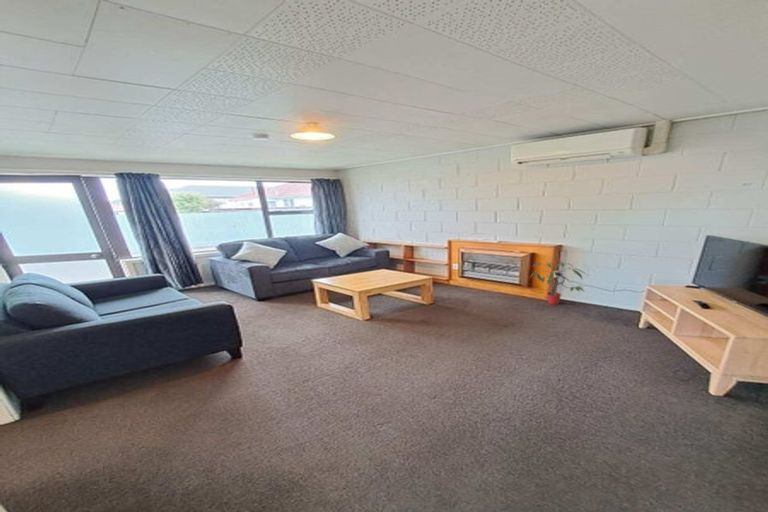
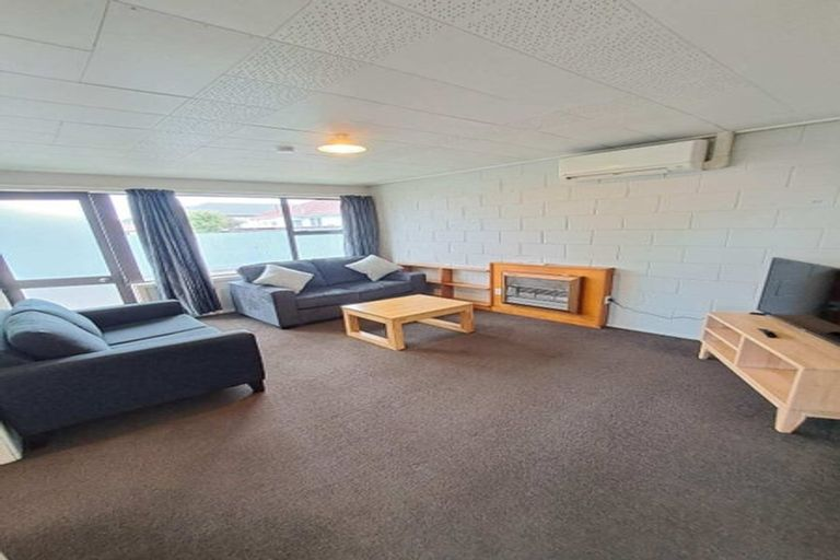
- potted plant (556, 283)
